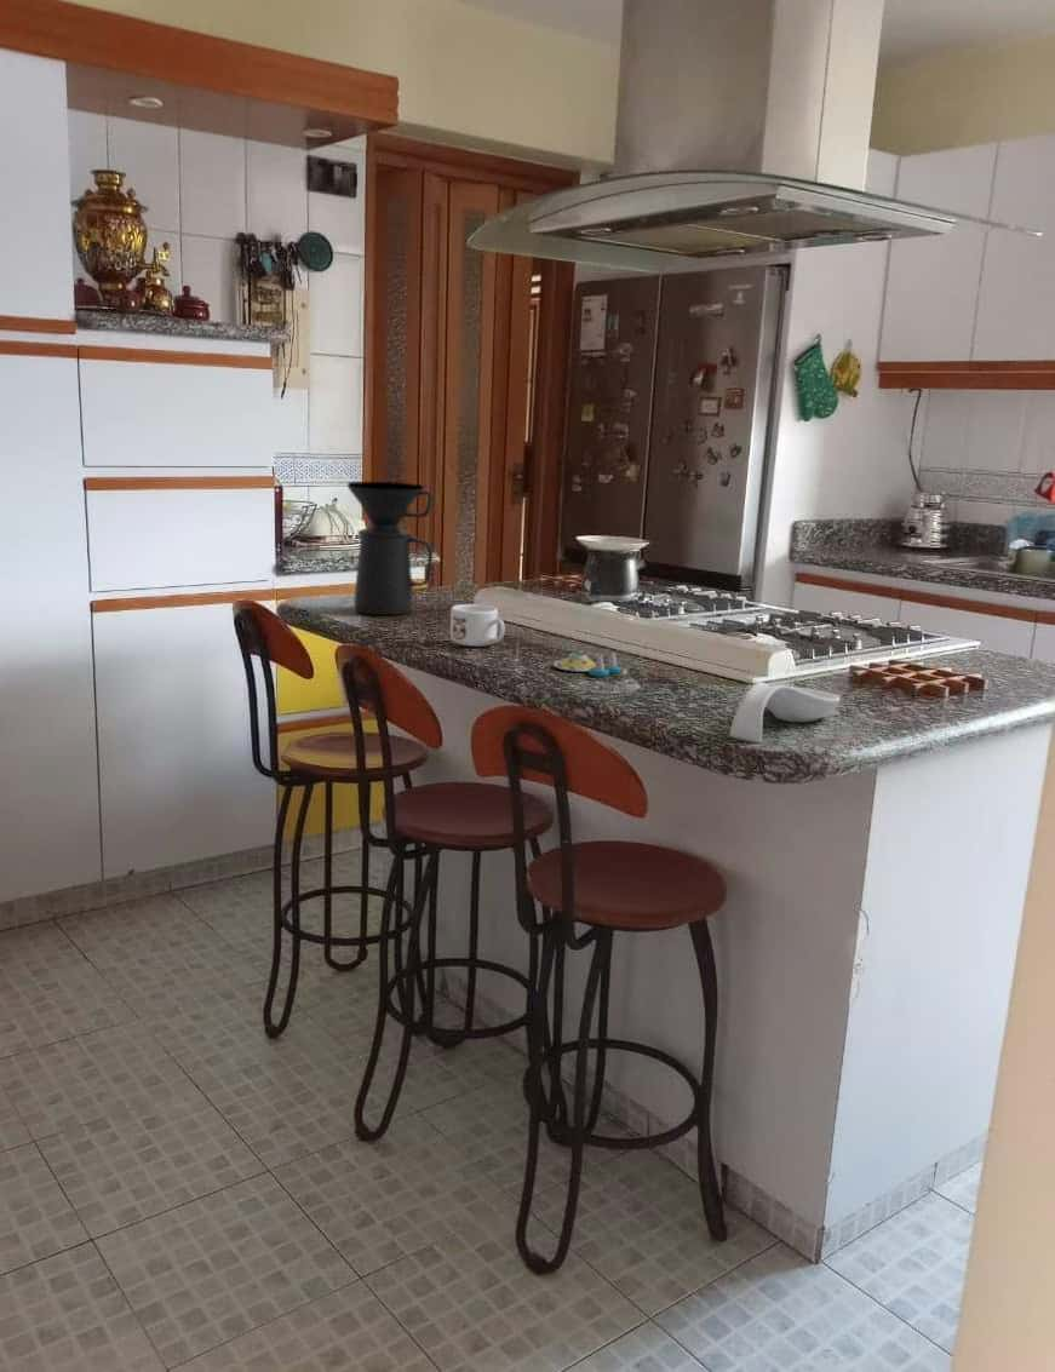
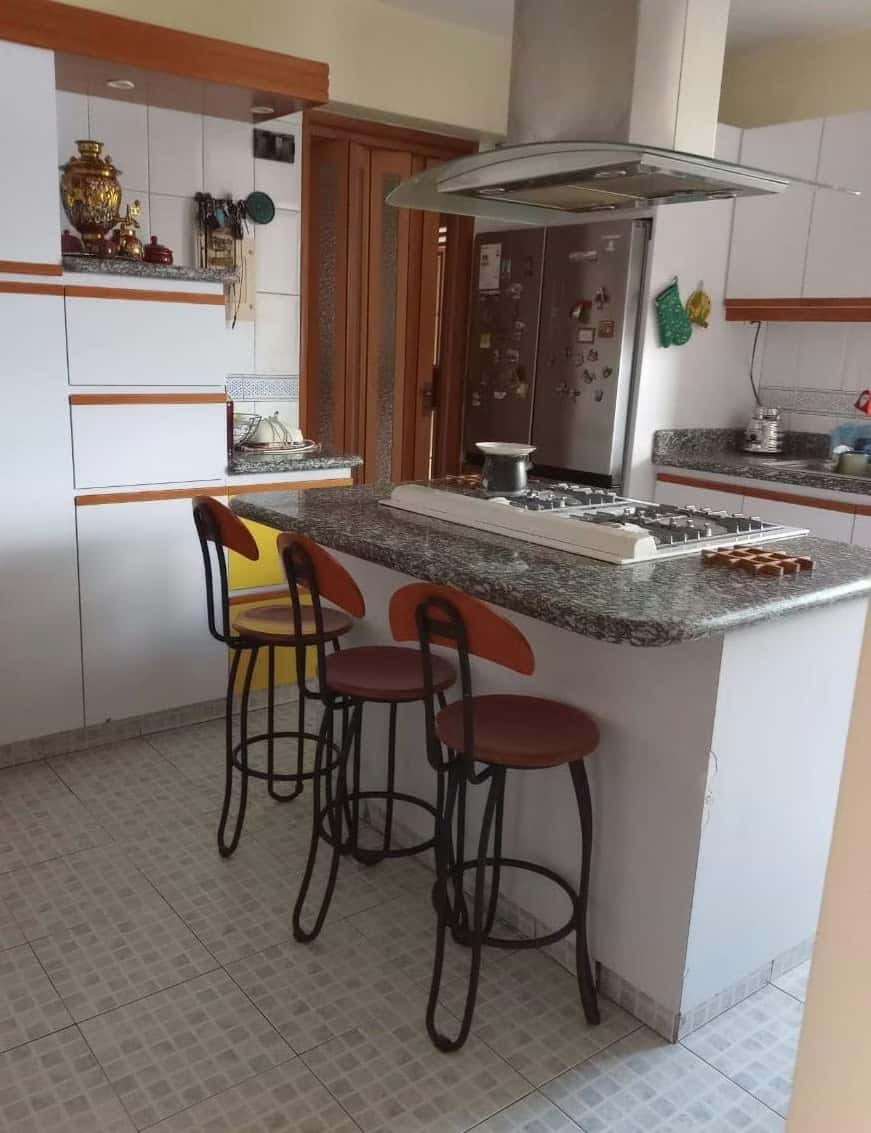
- coffee maker (384, 547)
- salt and pepper shaker set (586, 659)
- mug (480, 626)
- spoon rest (782, 701)
